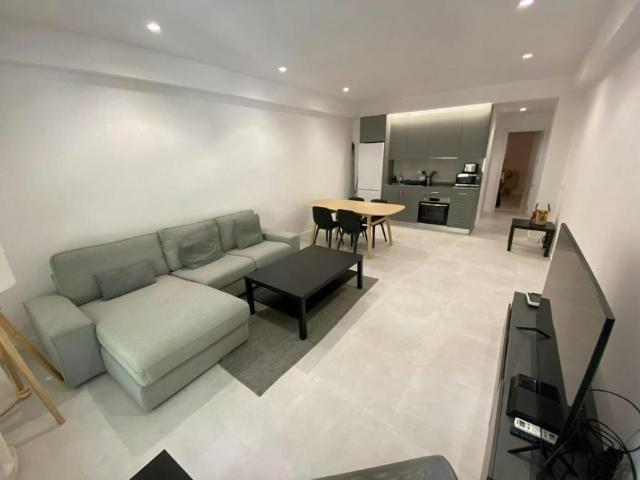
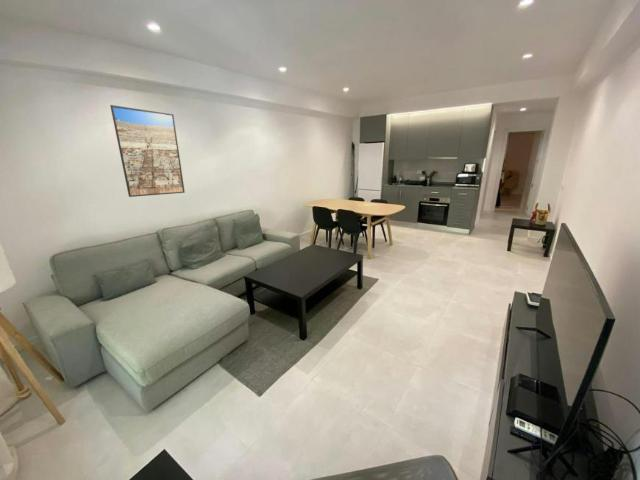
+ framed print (151, 154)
